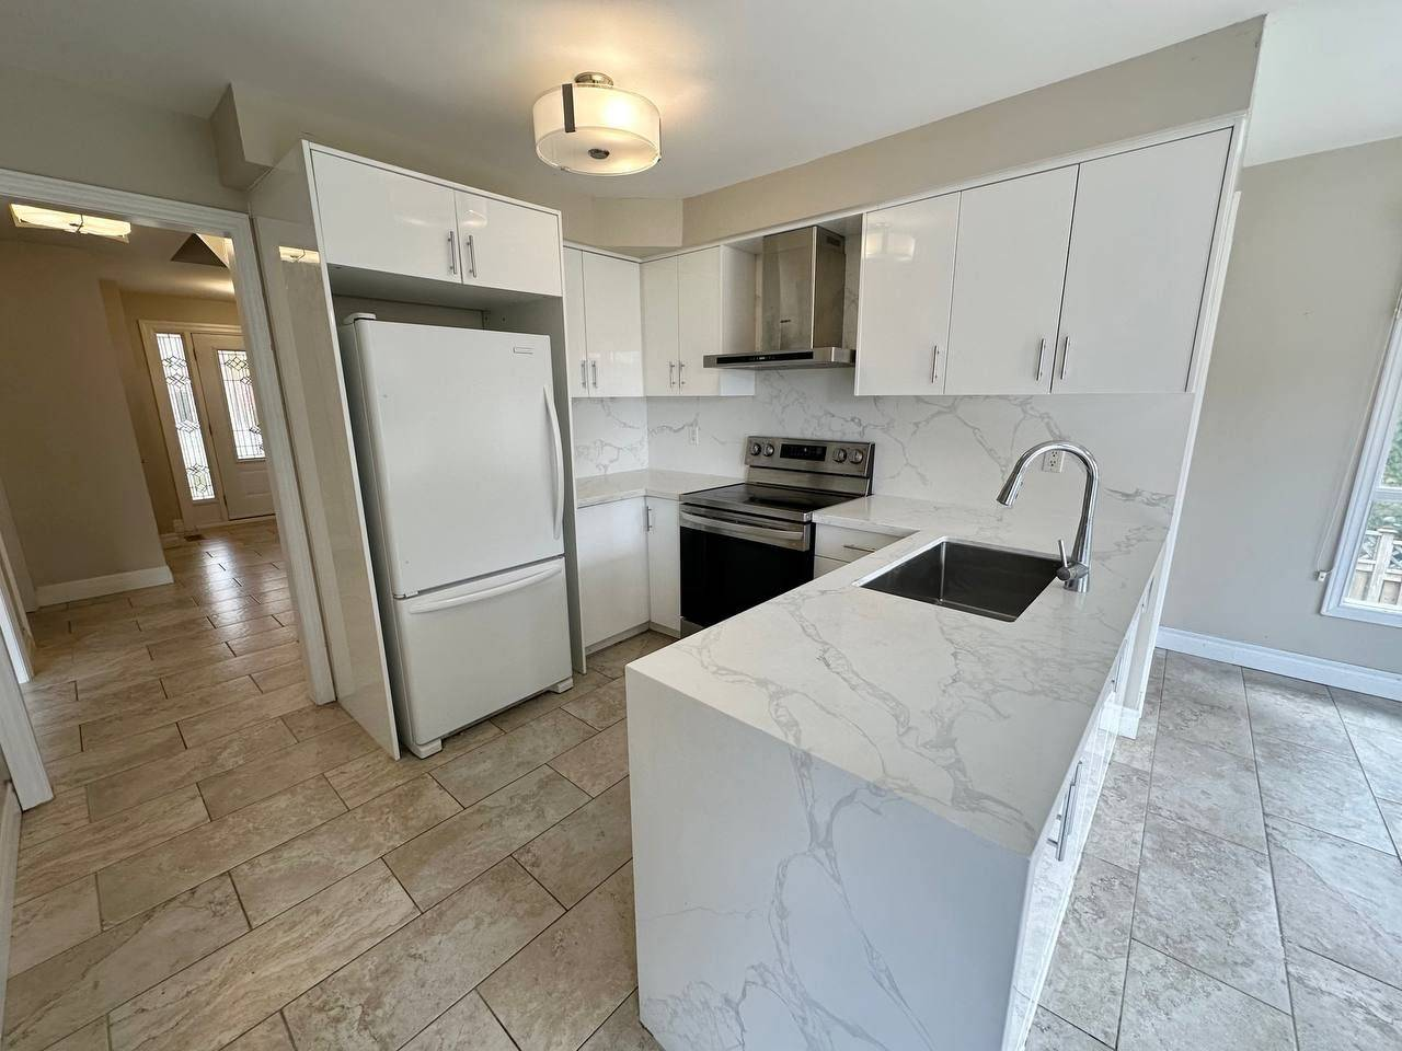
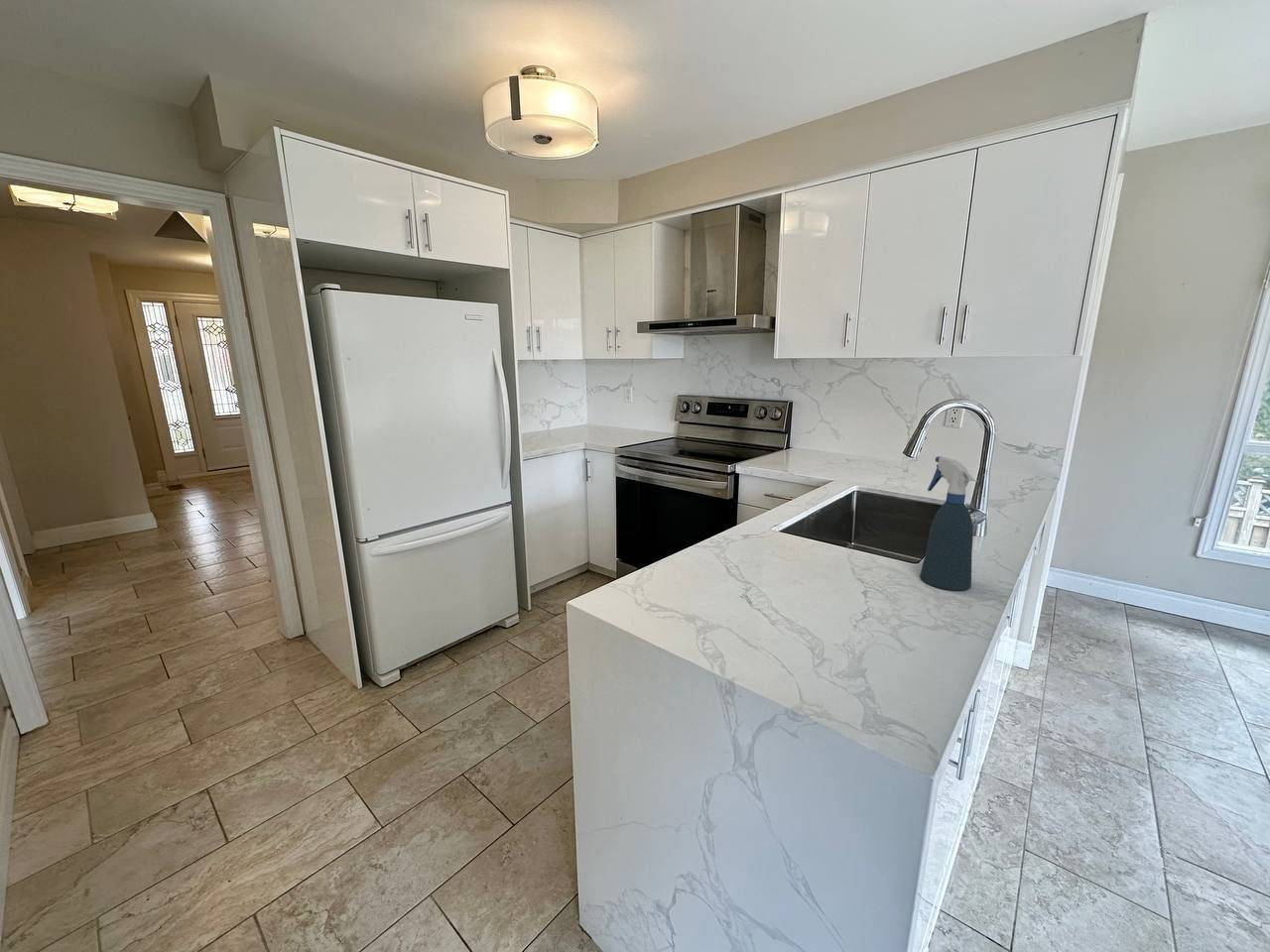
+ spray bottle (948, 522)
